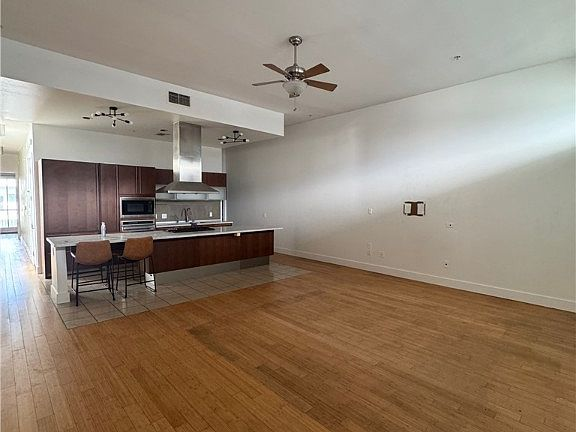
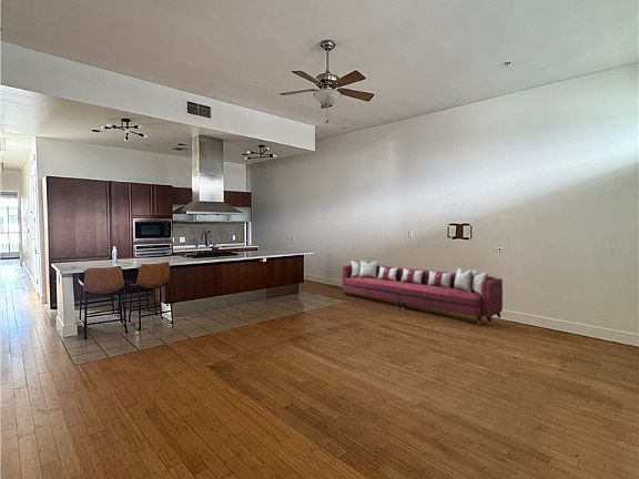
+ sofa (408, 285)
